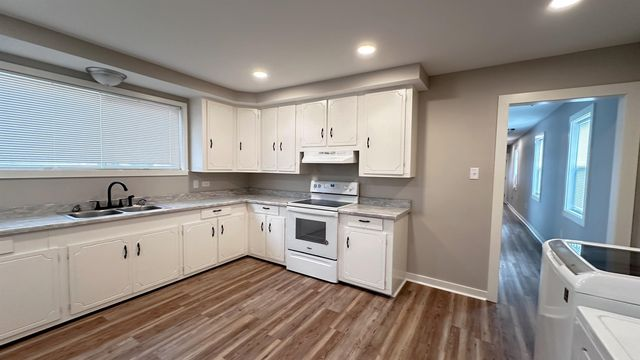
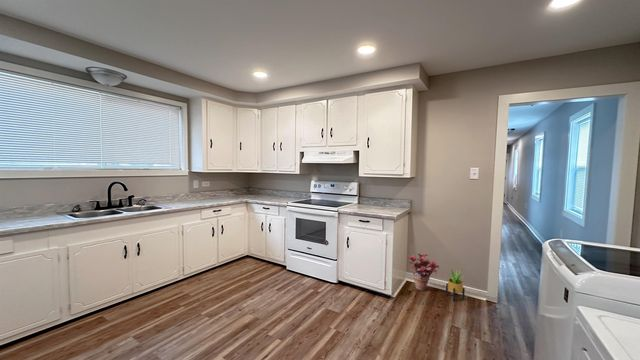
+ potted plant (455, 283)
+ potted plant (423, 272)
